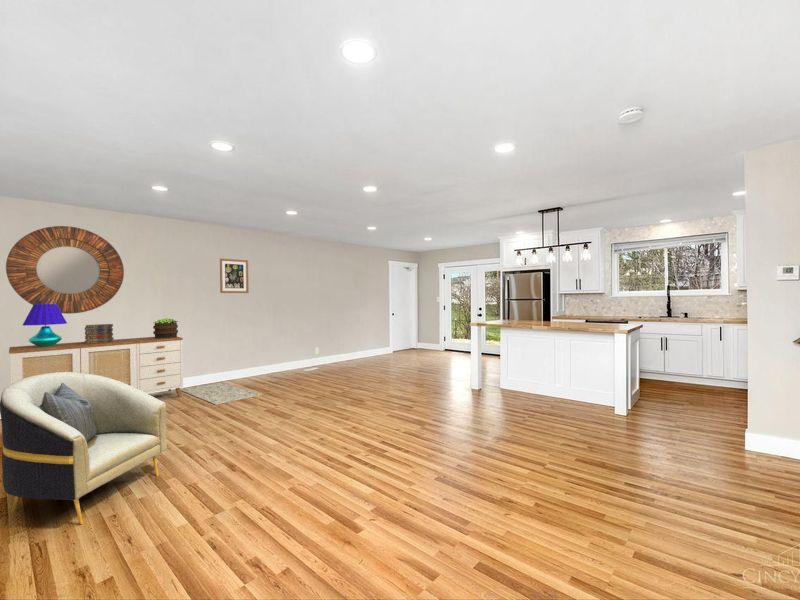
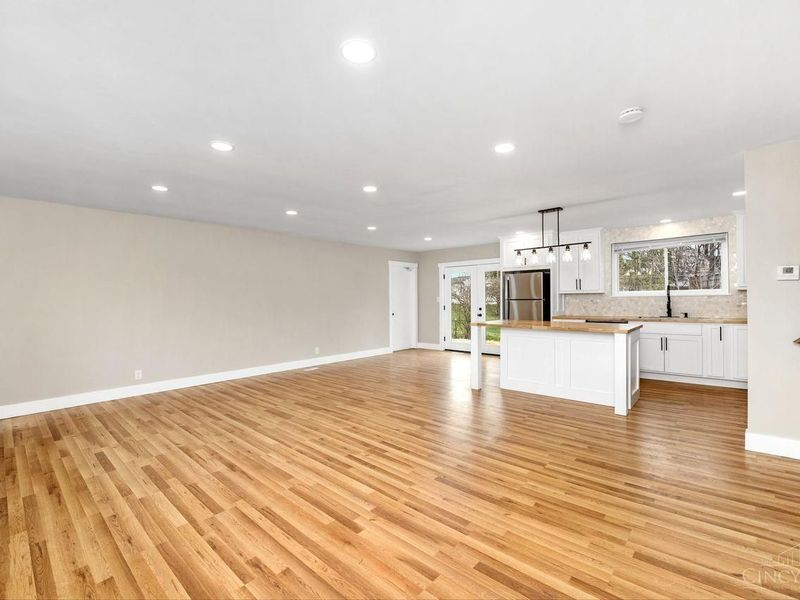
- home mirror (69, 270)
- rug (219, 392)
- table lamp (45, 325)
- book stack (99, 333)
- sideboard (104, 374)
- potted plant (165, 327)
- wall art (234, 276)
- armchair (80, 434)
